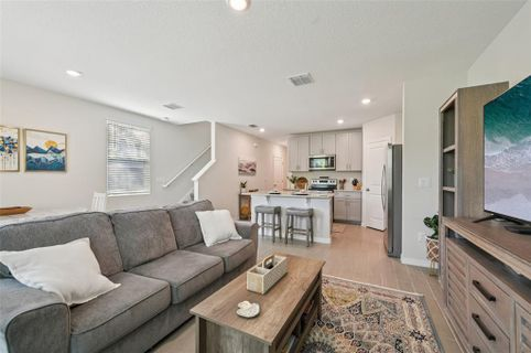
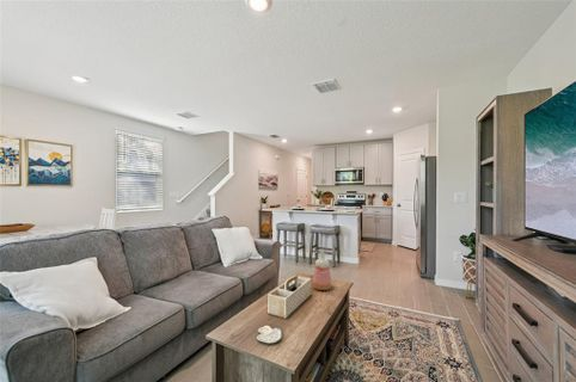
+ vase (321, 269)
